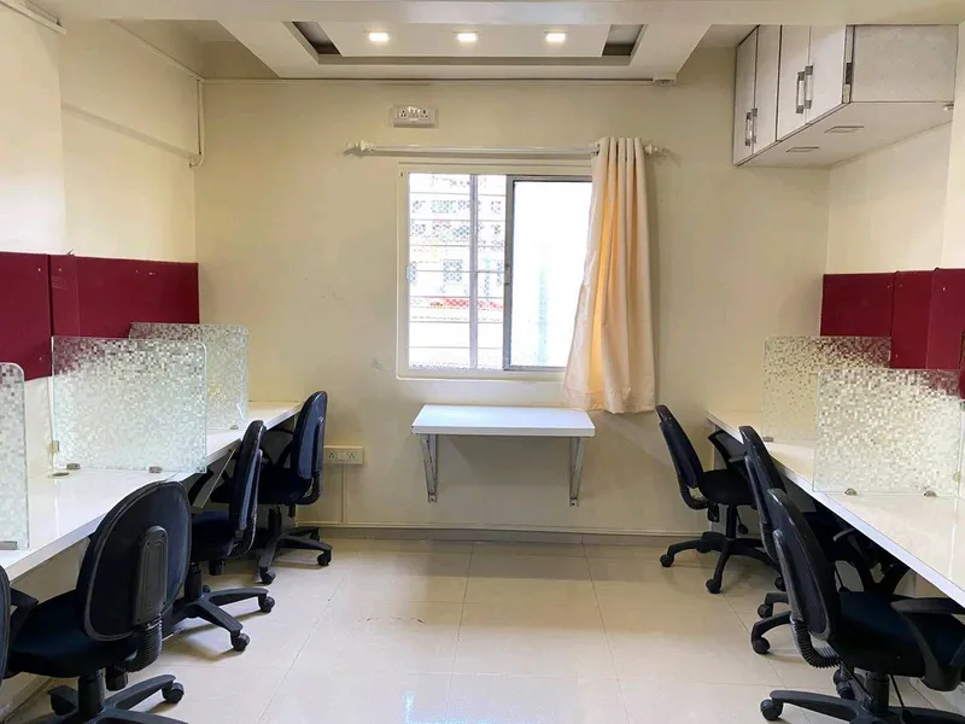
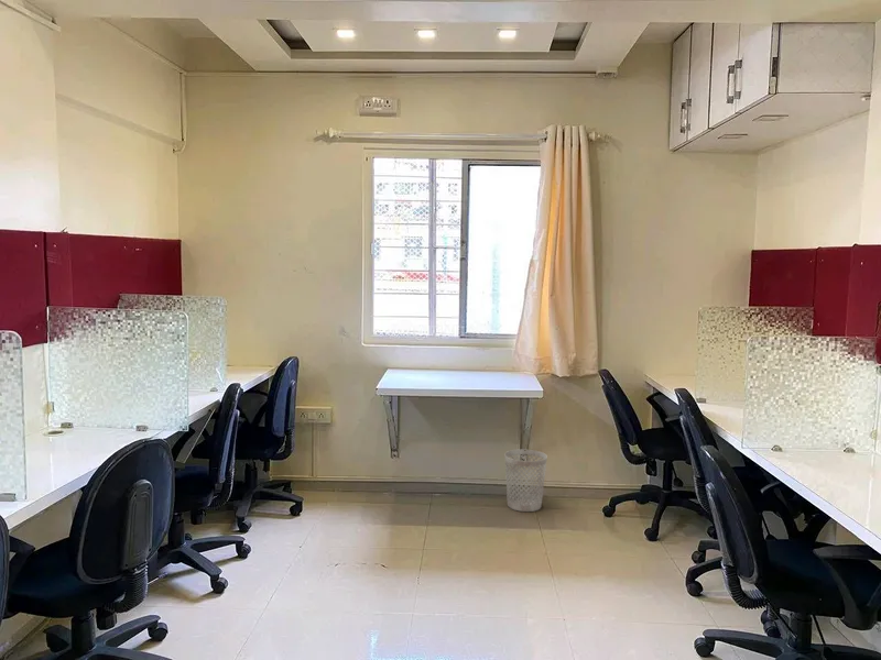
+ wastebasket (524, 480)
